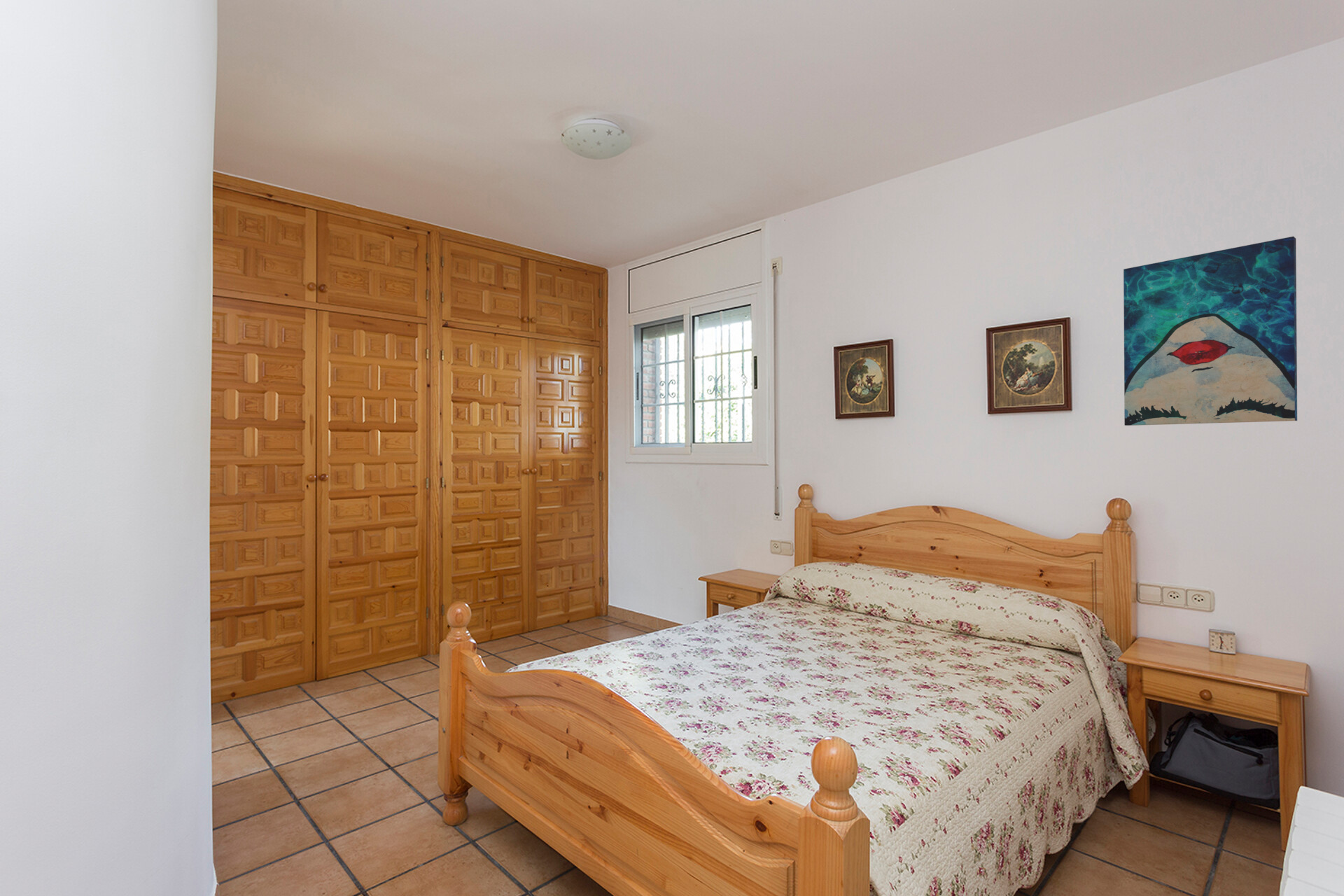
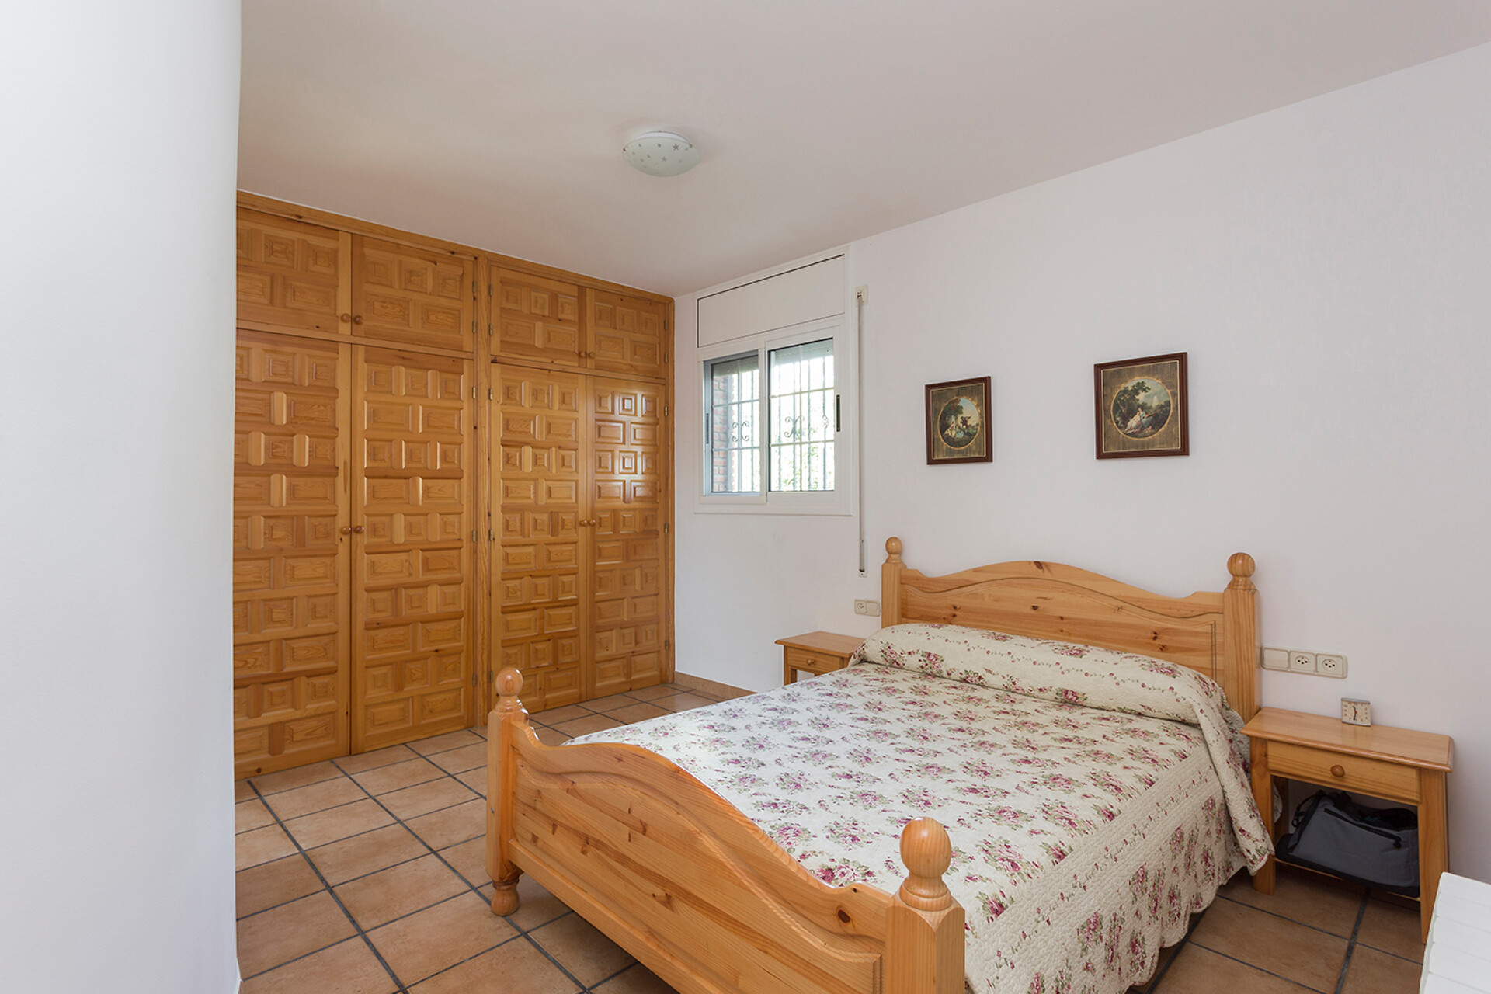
- wall art (1203, 339)
